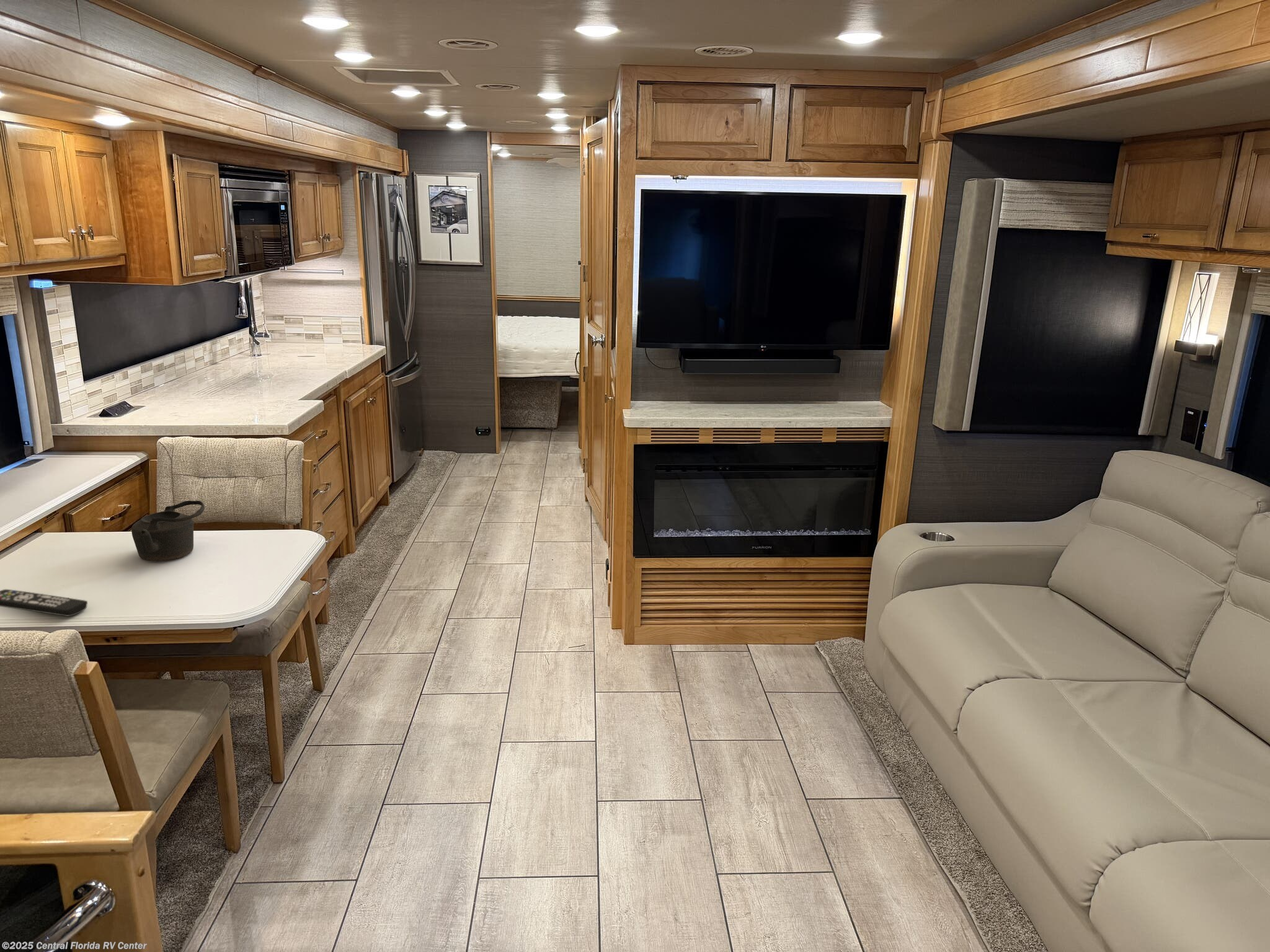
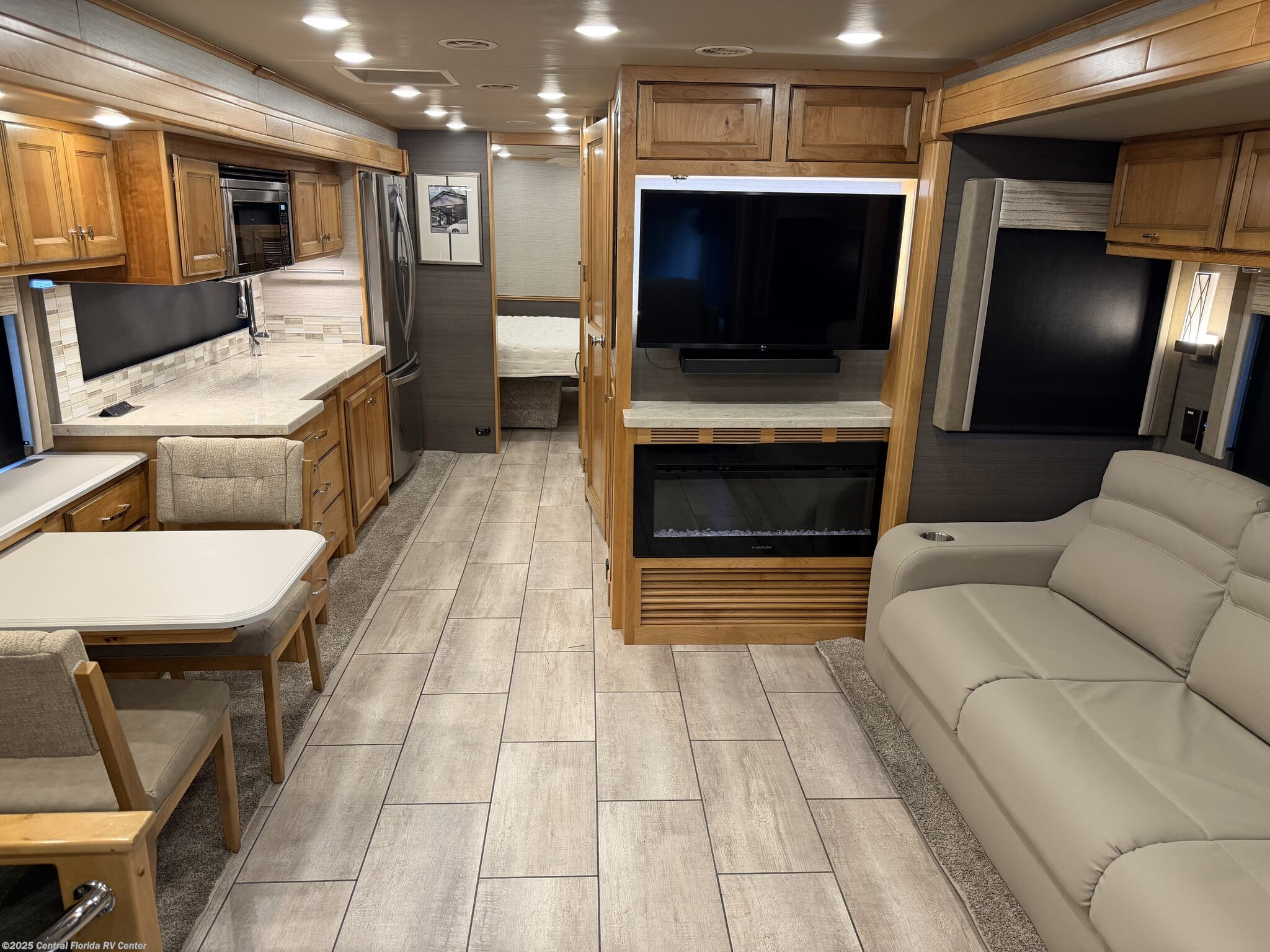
- teapot (165, 533)
- remote control (35, 602)
